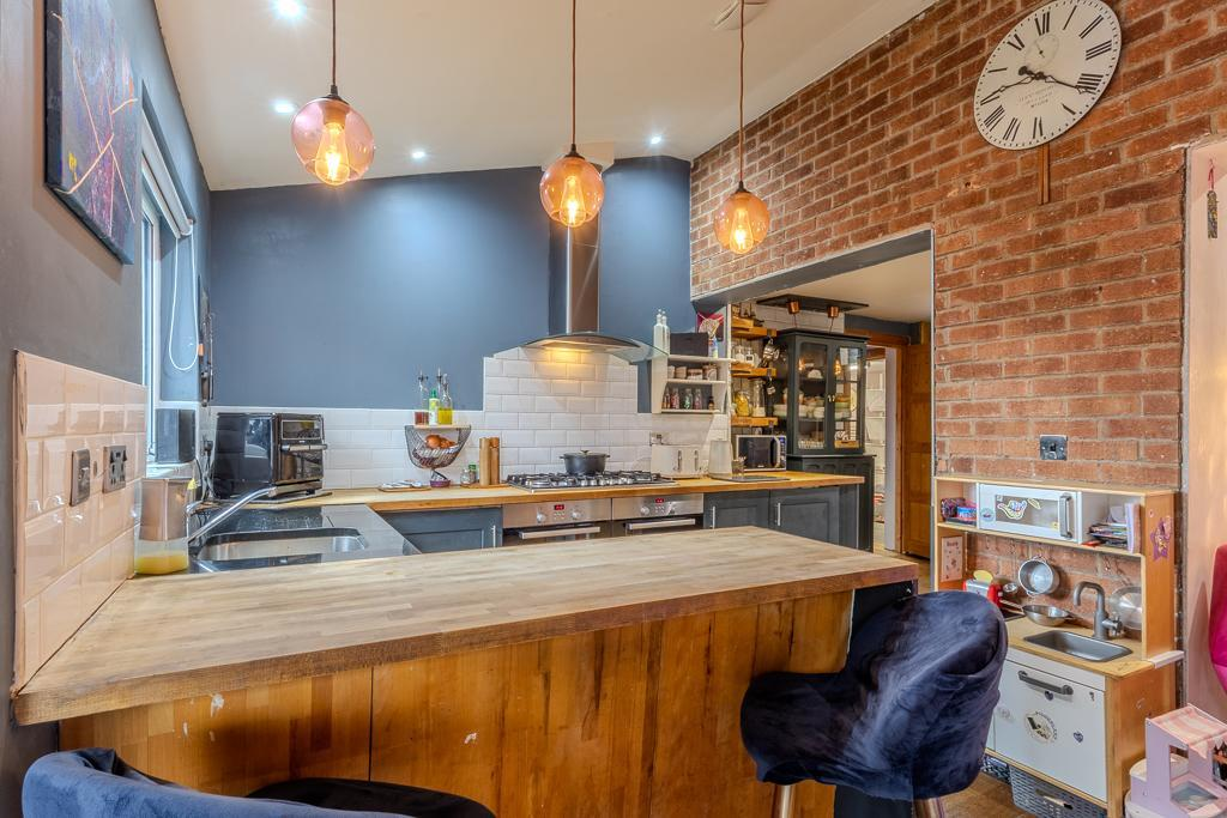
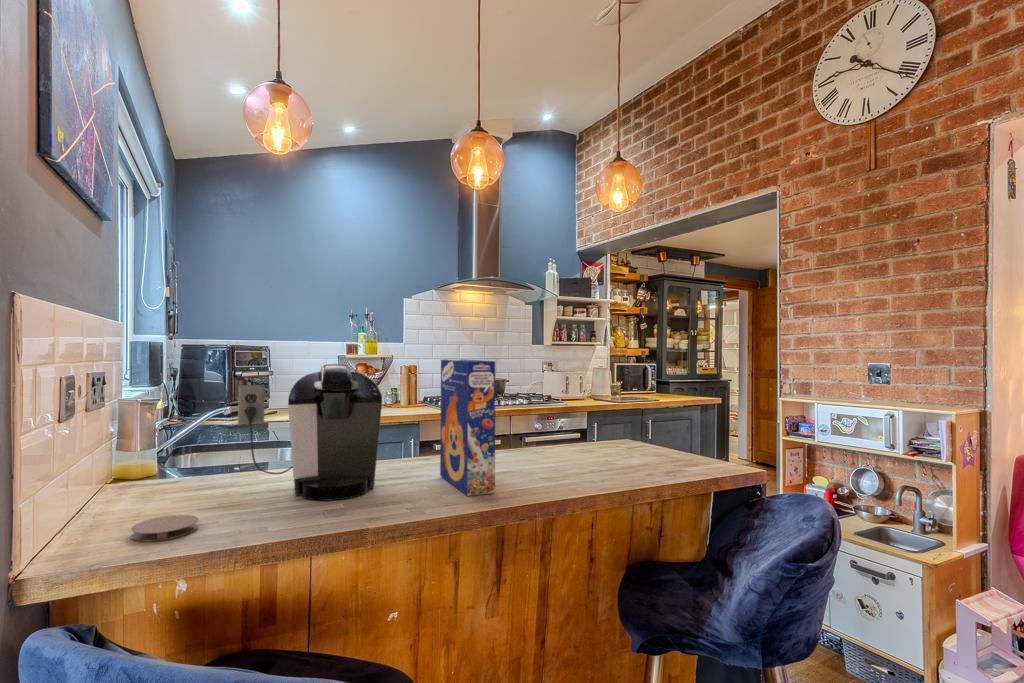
+ coaster (165, 527)
+ cereal box (466, 421)
+ coffee maker (309, 427)
